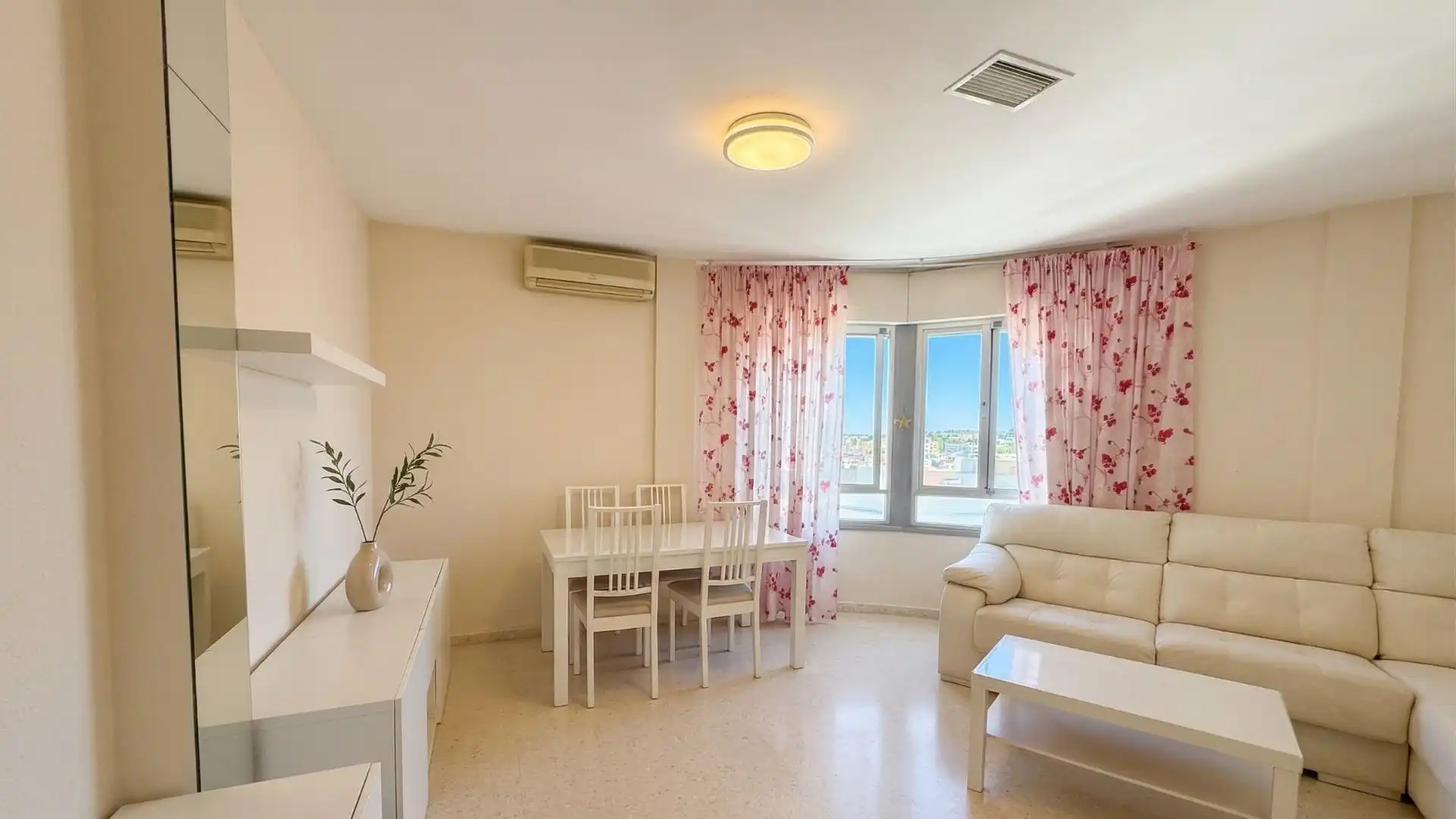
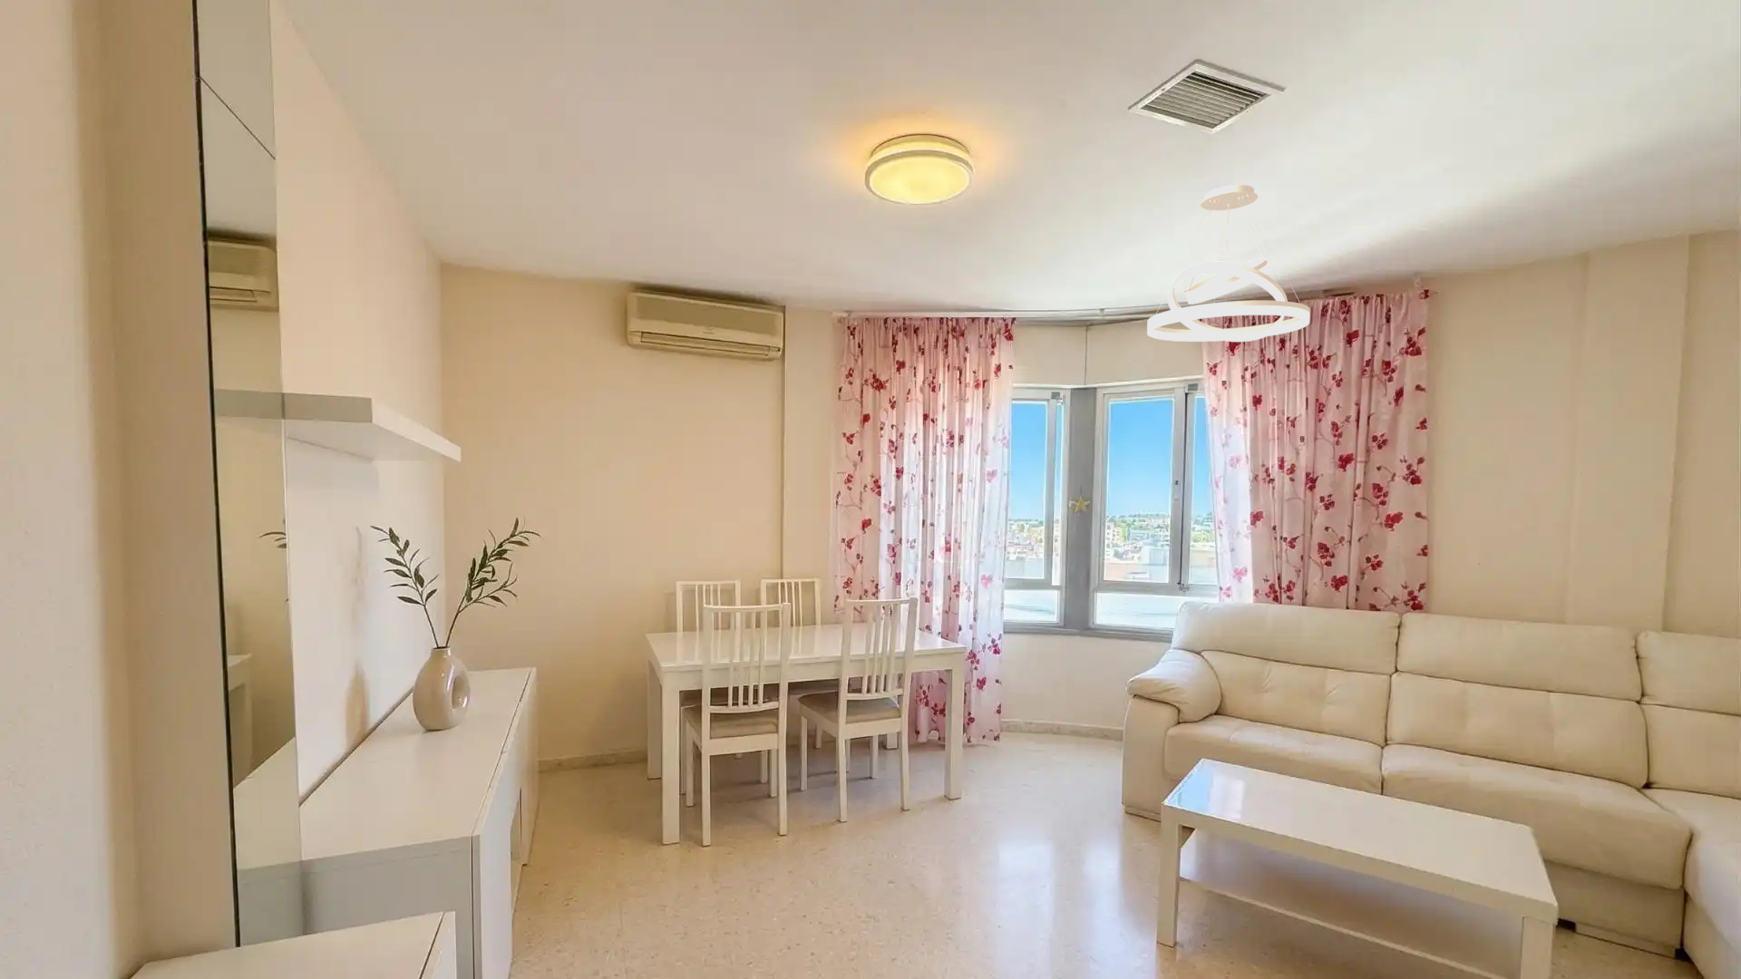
+ pendant light (1226, 265)
